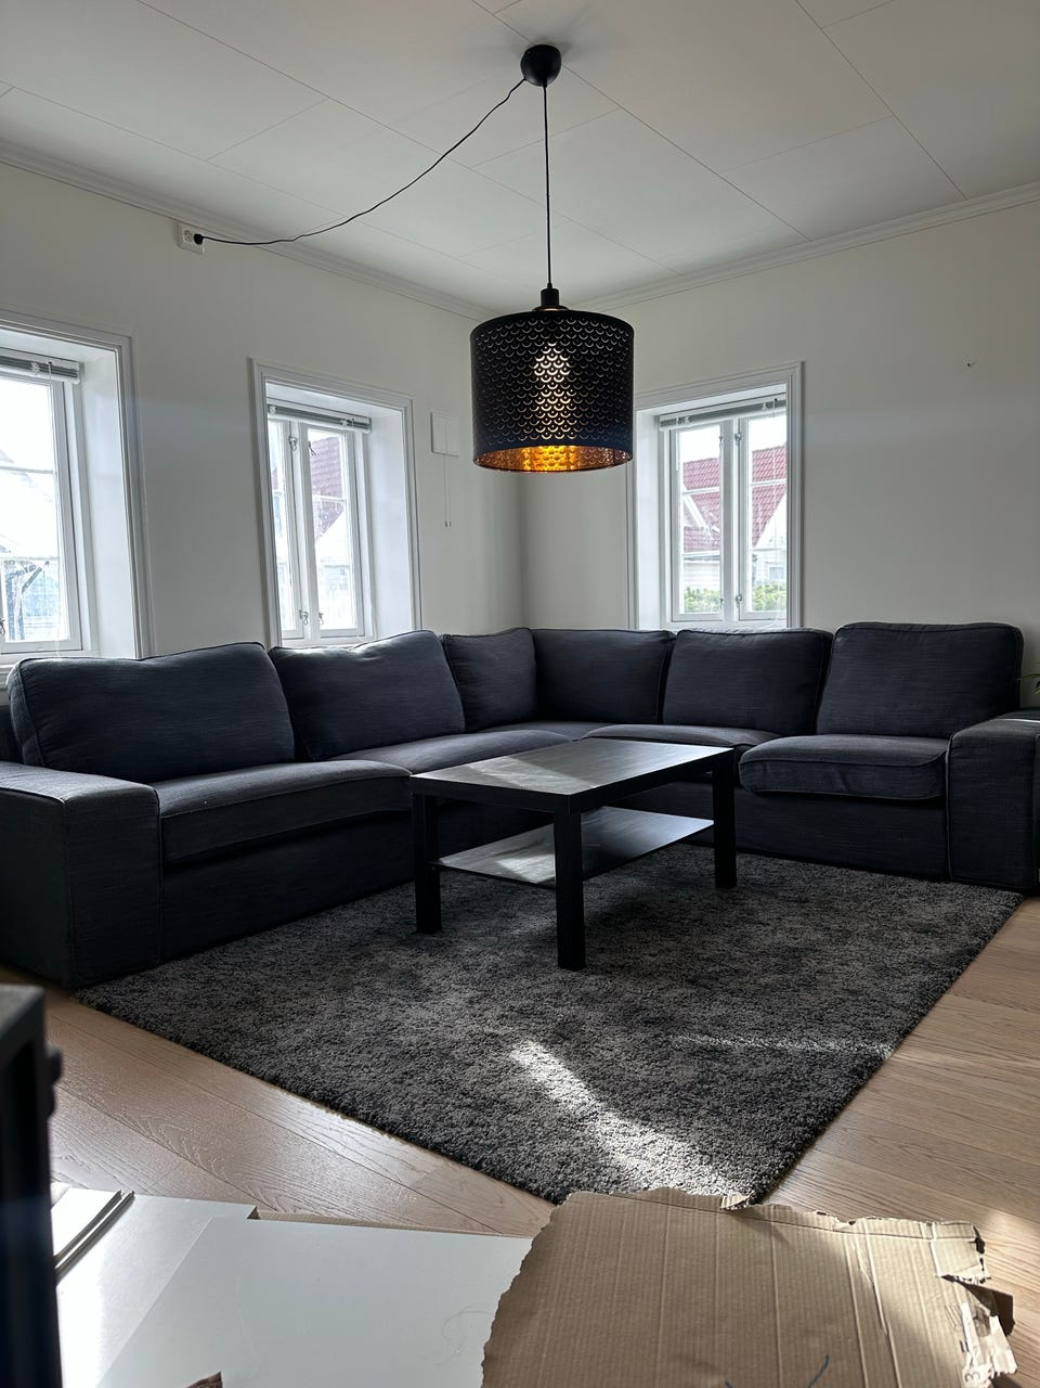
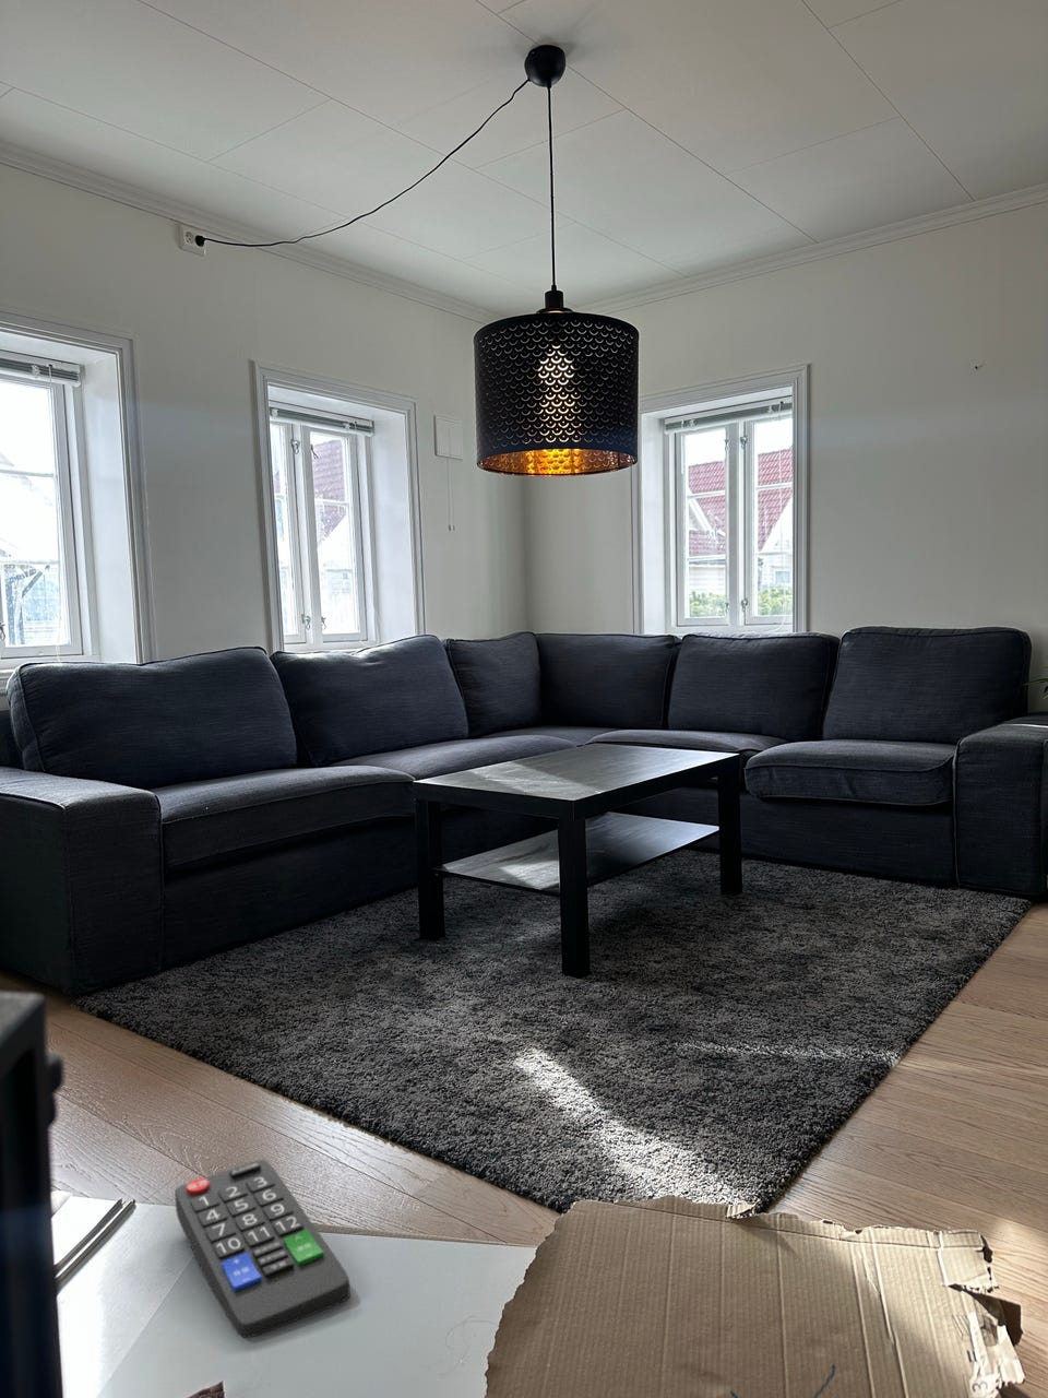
+ remote control (255, 1241)
